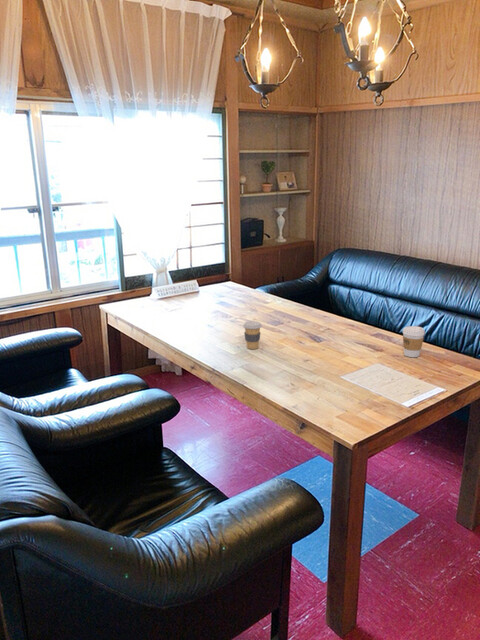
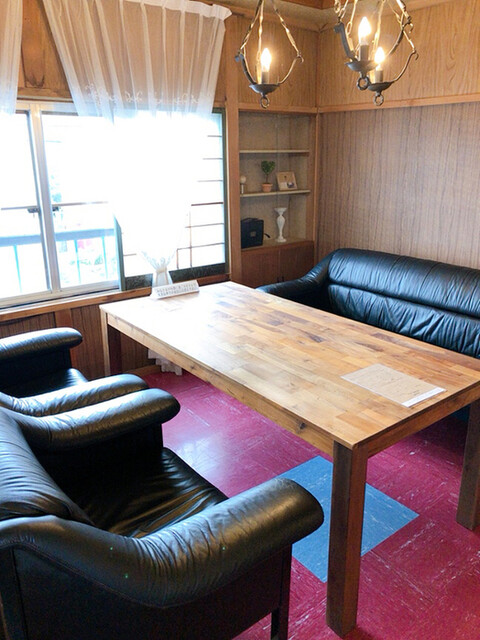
- coffee cup (252, 335)
- coffee cup (412, 341)
